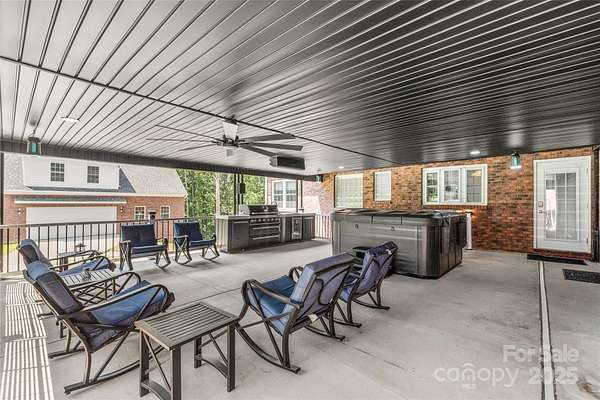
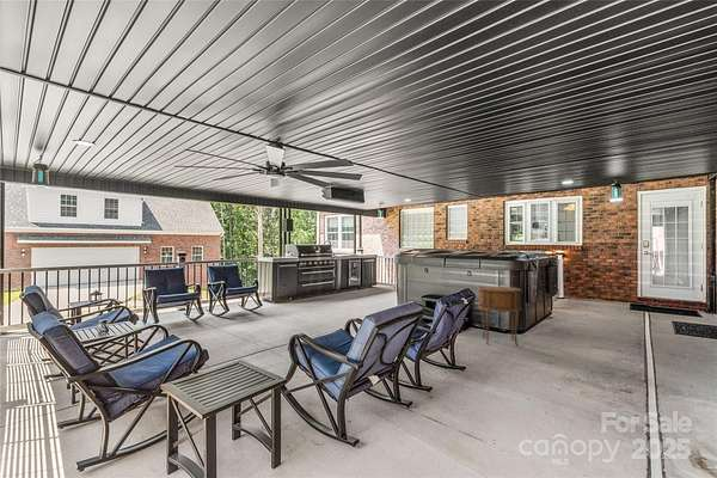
+ side table (500, 311)
